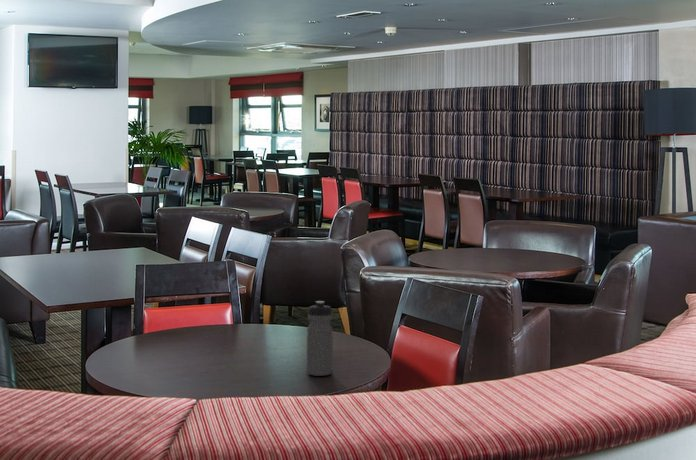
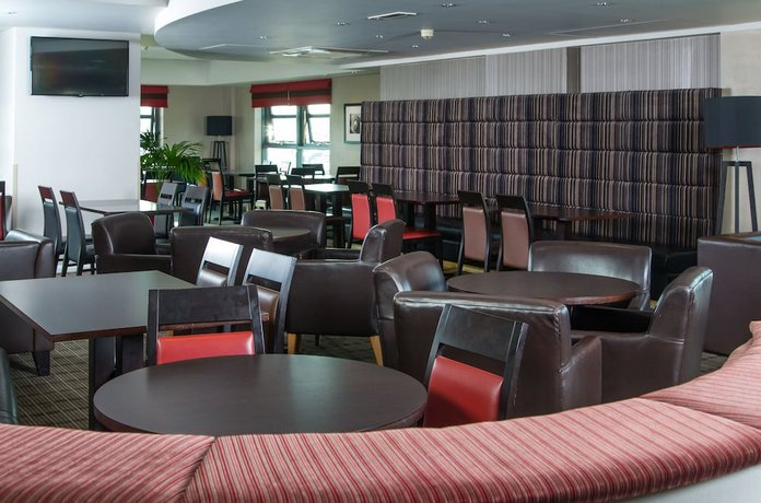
- water bottle (319, 337)
